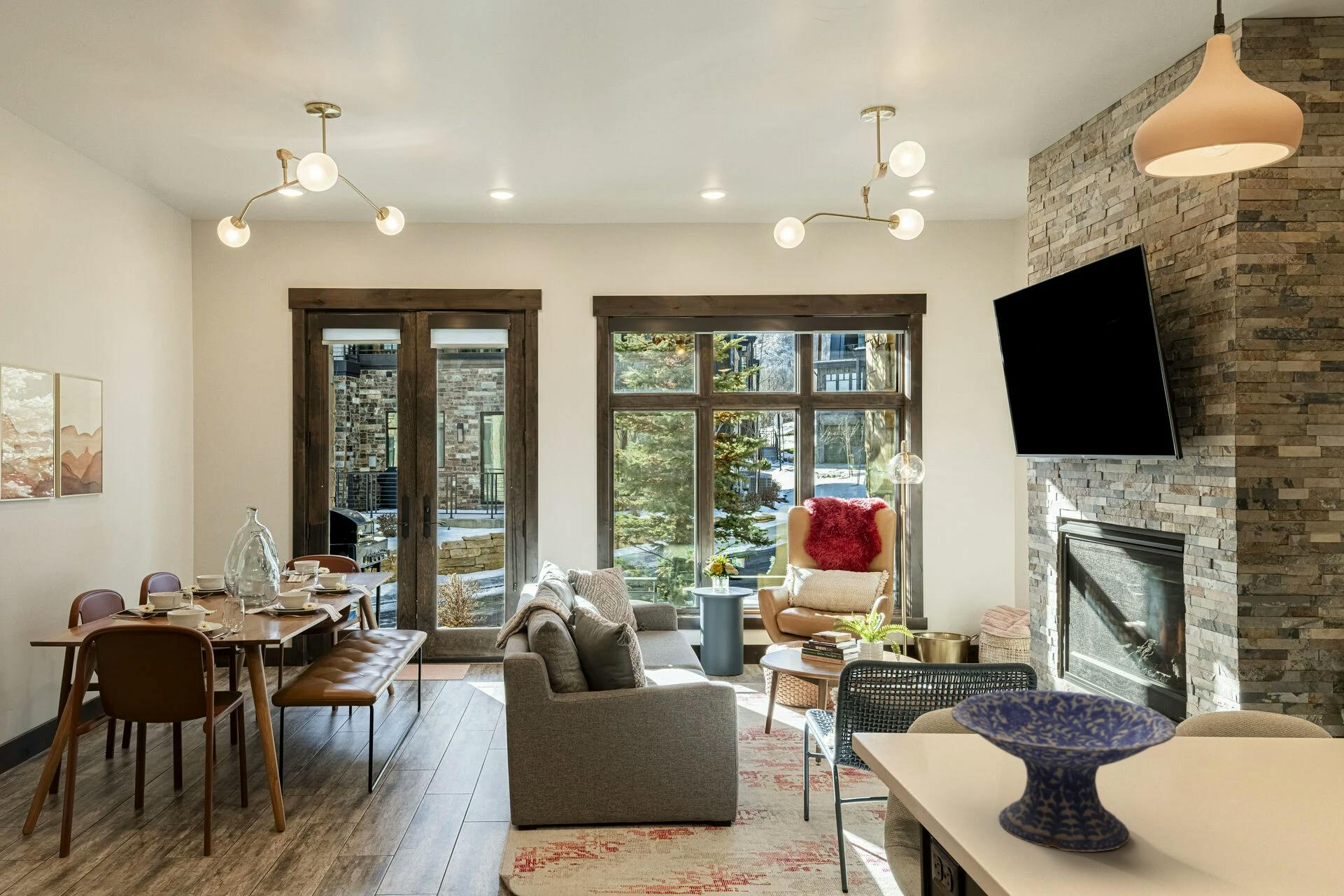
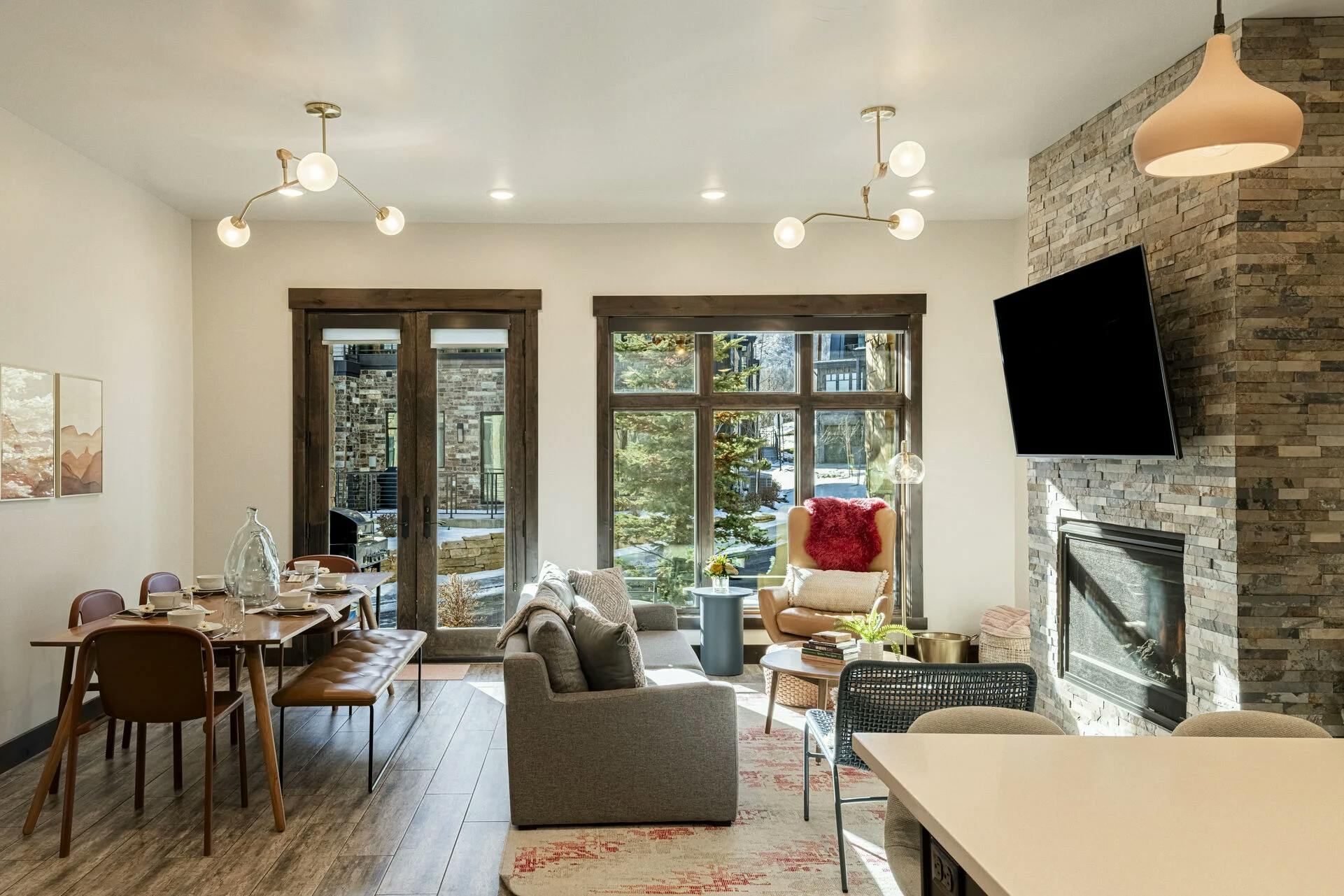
- decorative bowl (1060, 770)
